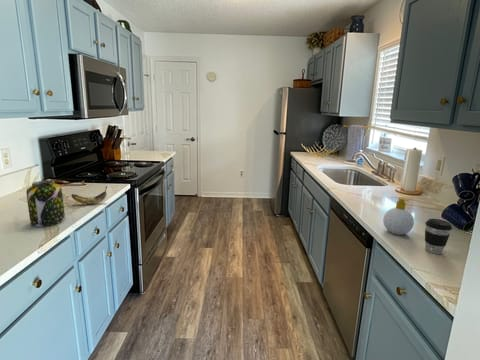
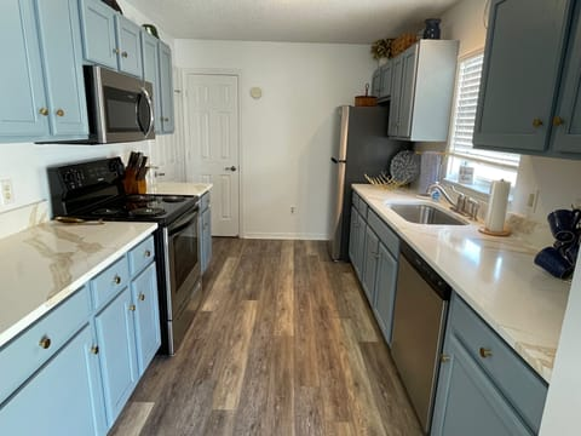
- coffee cup (436, 236)
- soap bottle (399, 215)
- banana (89, 197)
- jar (46, 202)
